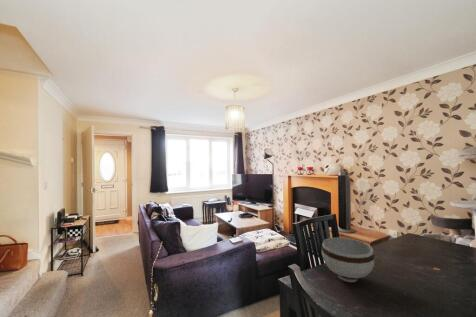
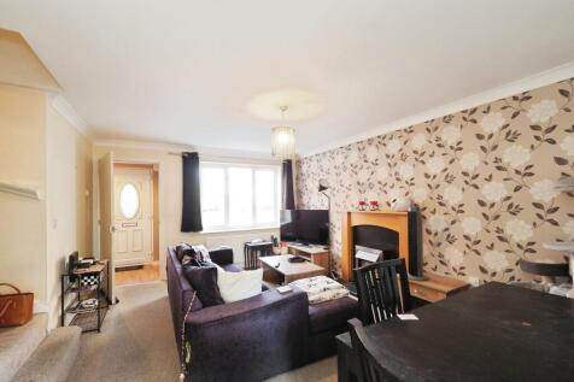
- bowl (347, 261)
